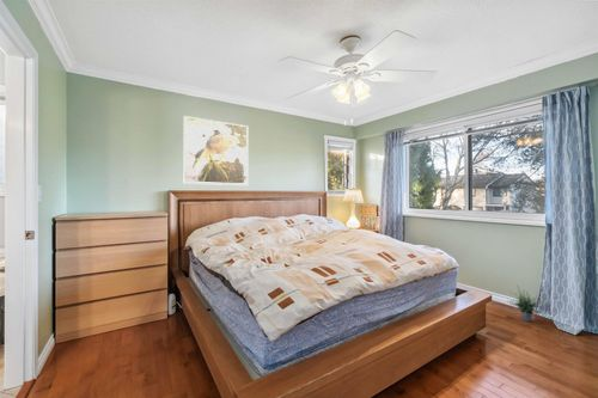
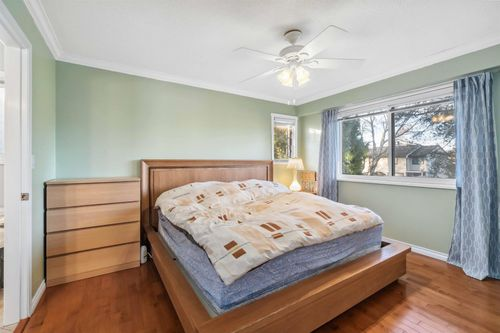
- potted plant (527, 302)
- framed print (218, 153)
